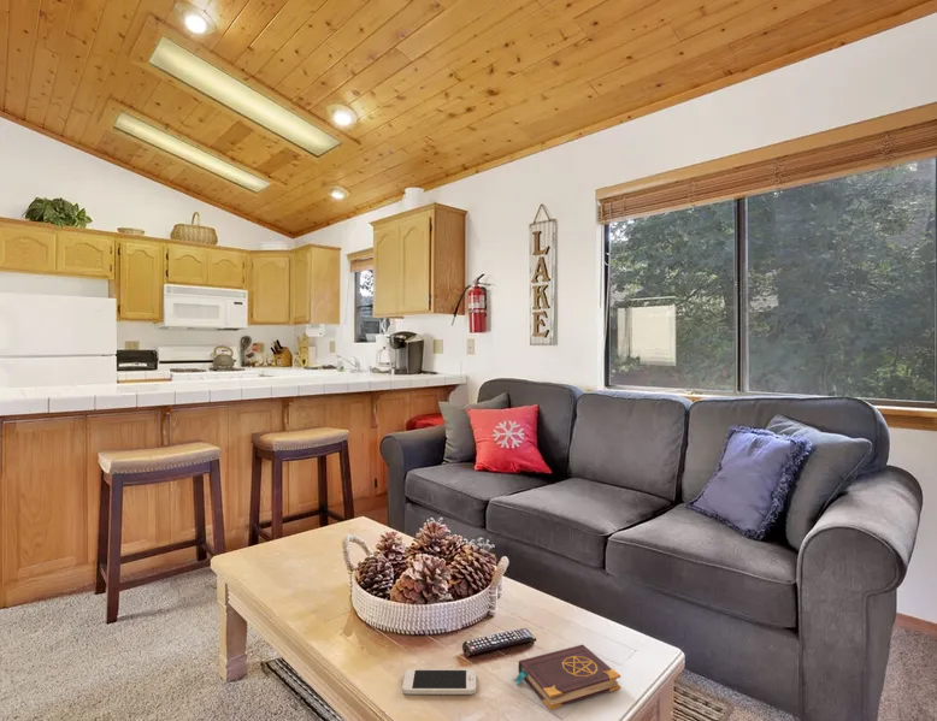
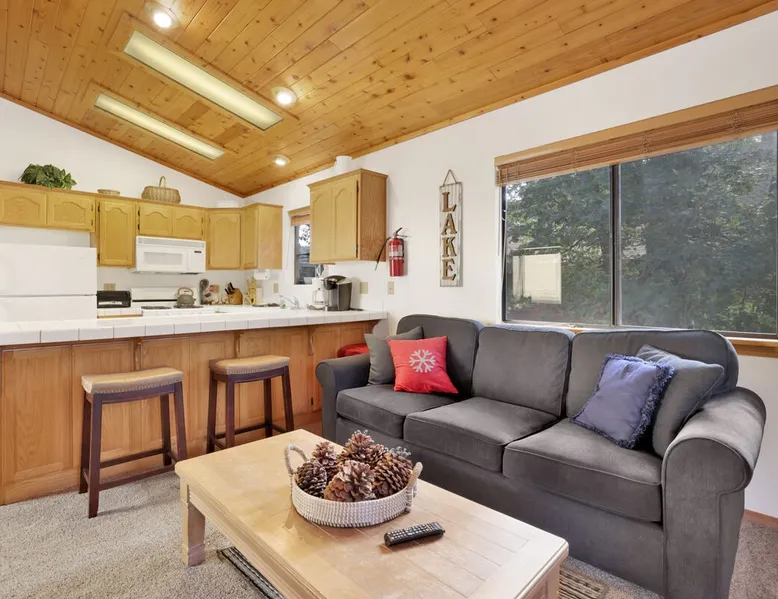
- book (567, 674)
- smartphone (440, 680)
